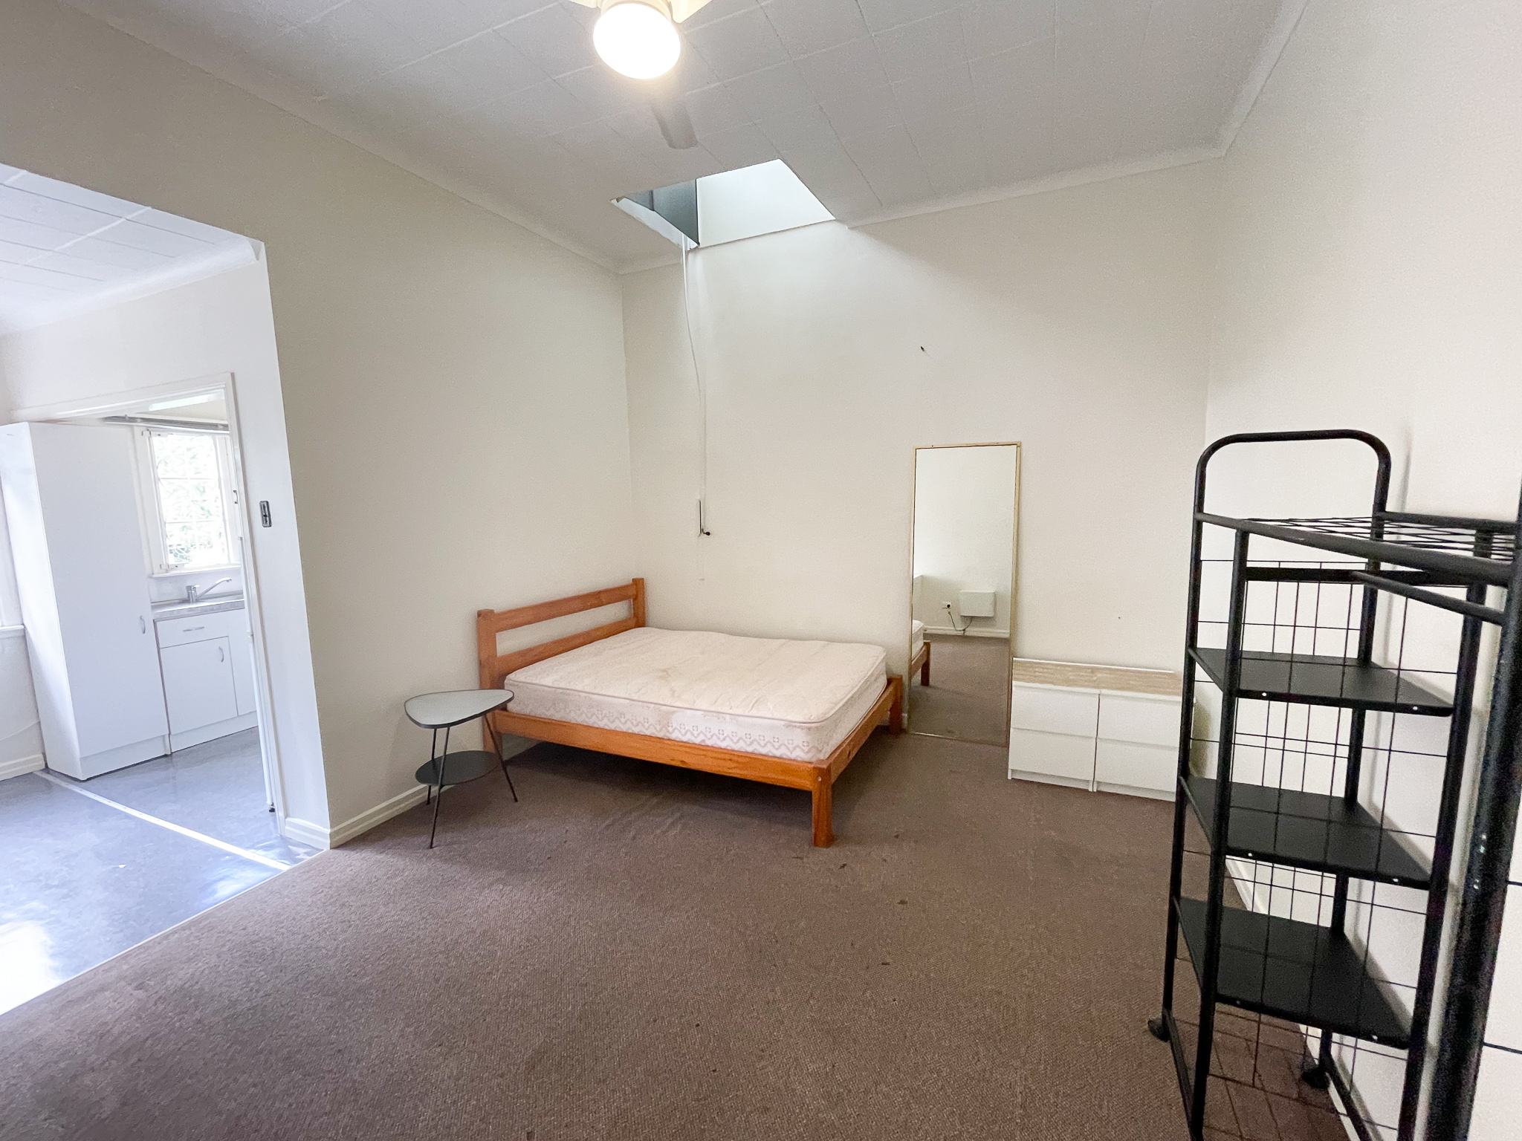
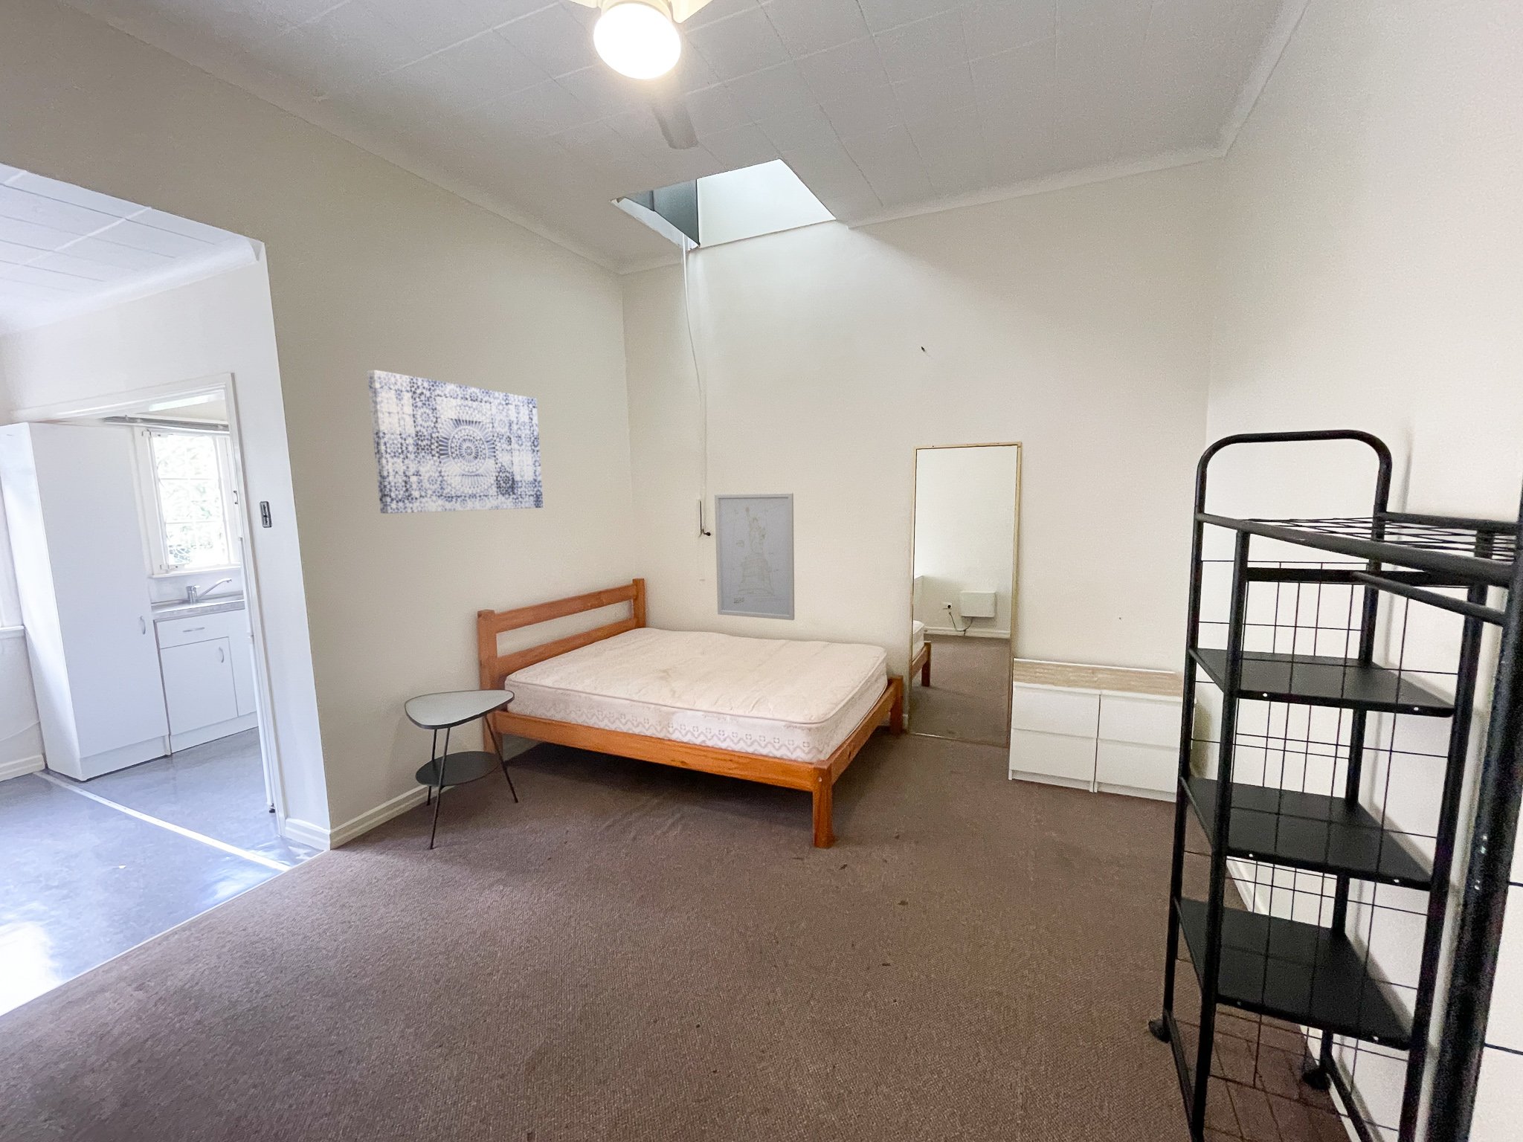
+ wall art (466, 449)
+ wall art (753, 557)
